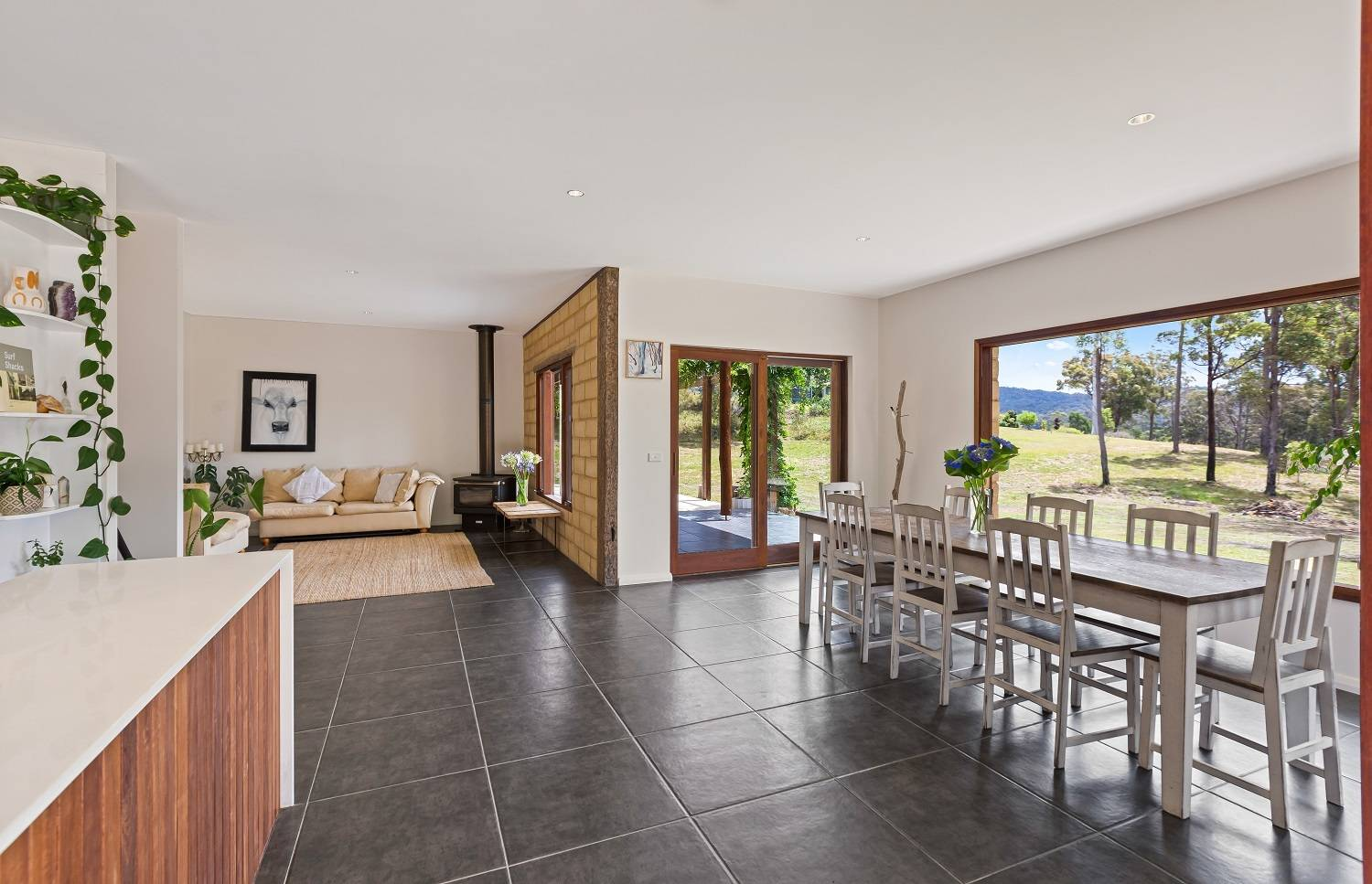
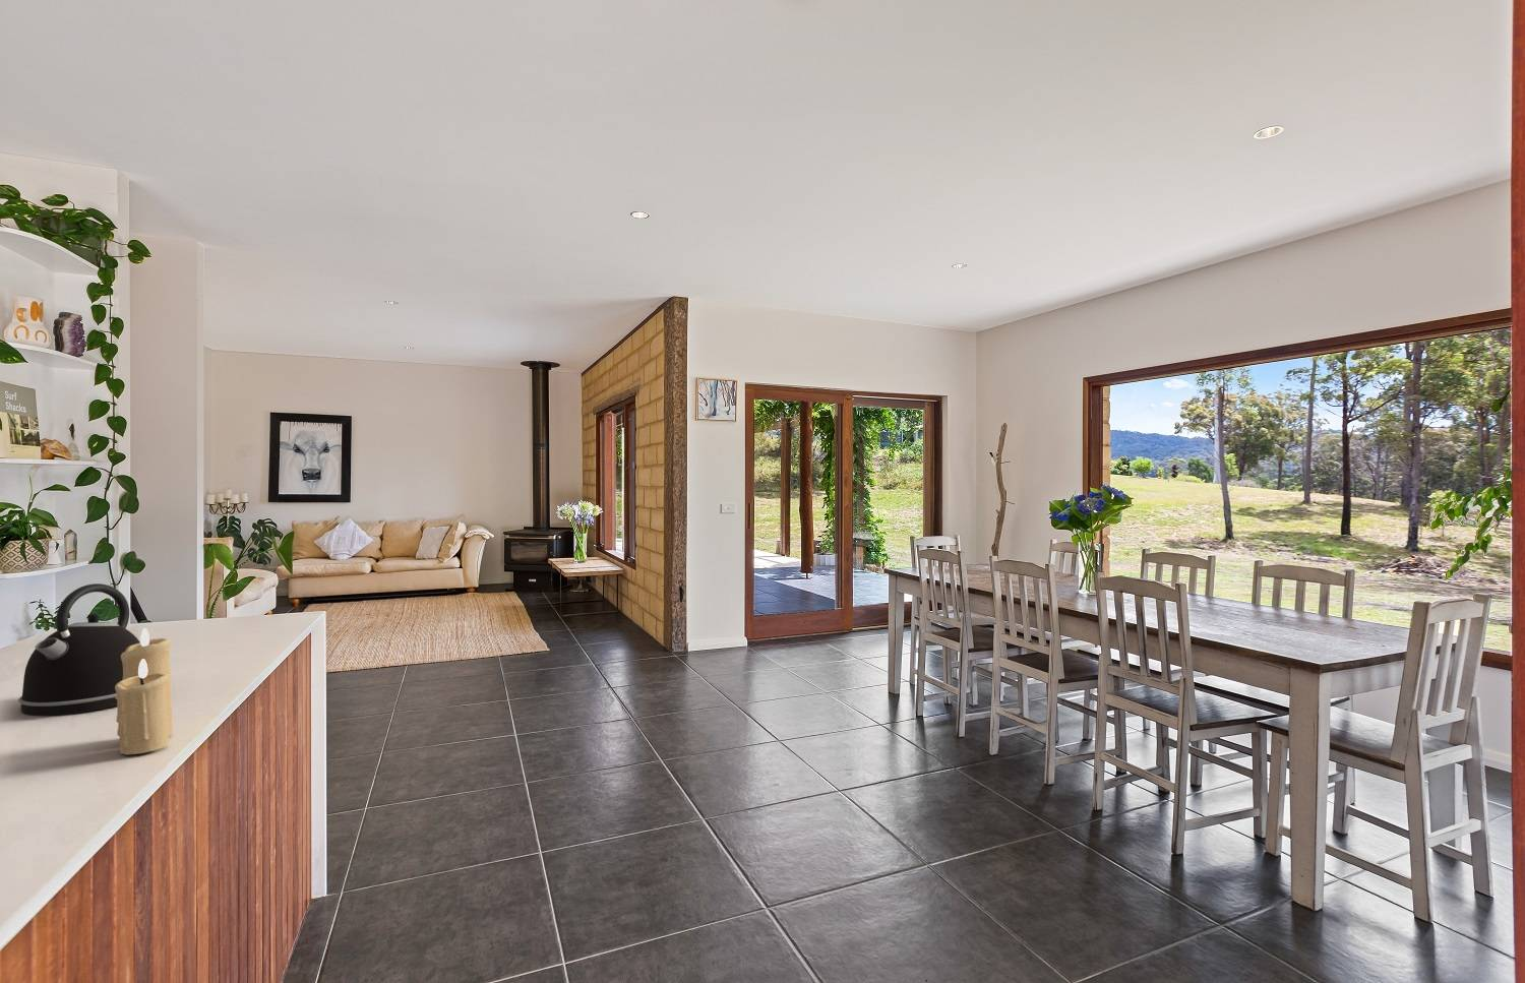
+ kettle (89, 643)
+ candle (144, 687)
